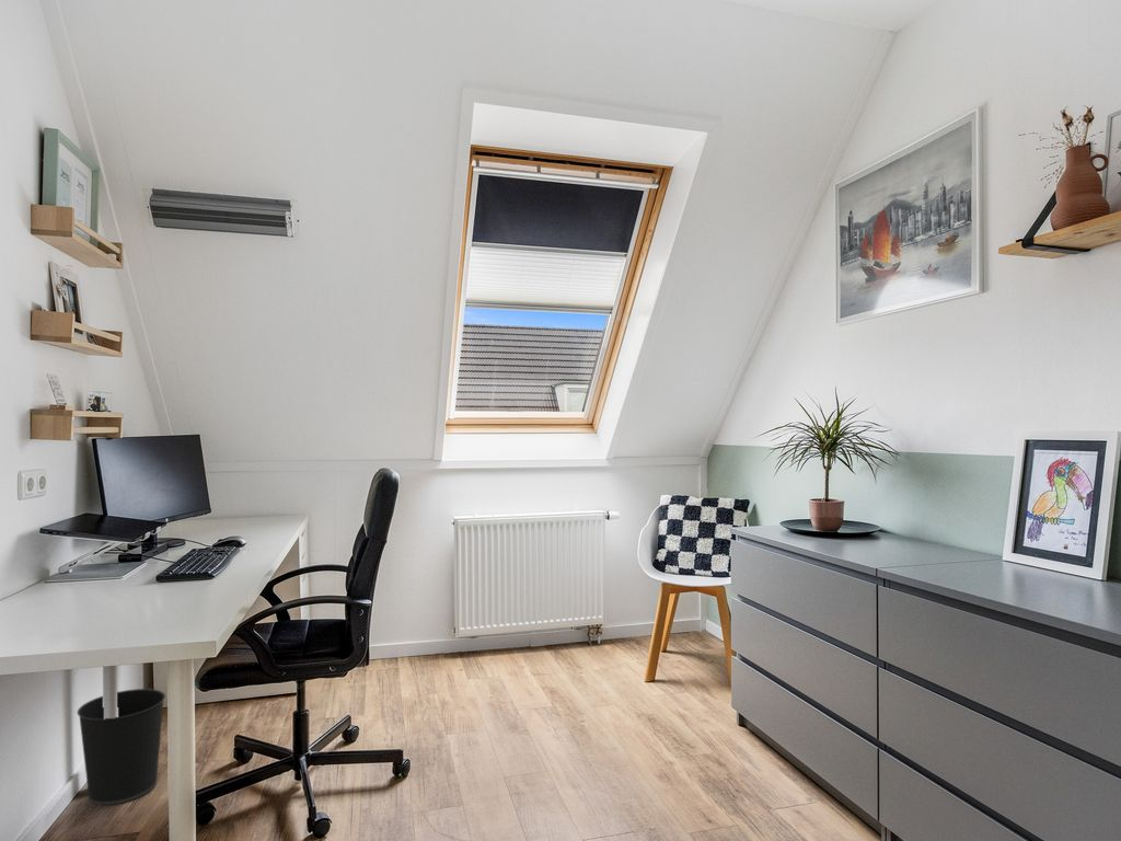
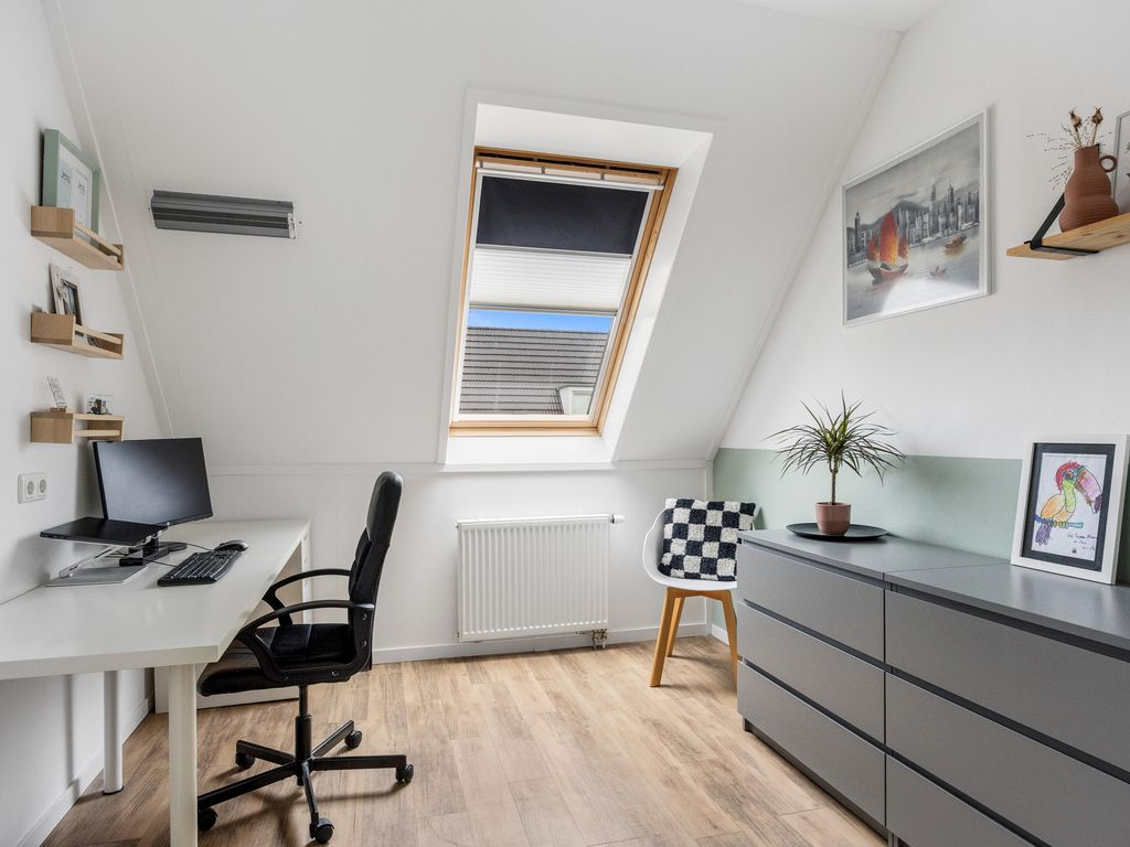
- wastebasket (123, 746)
